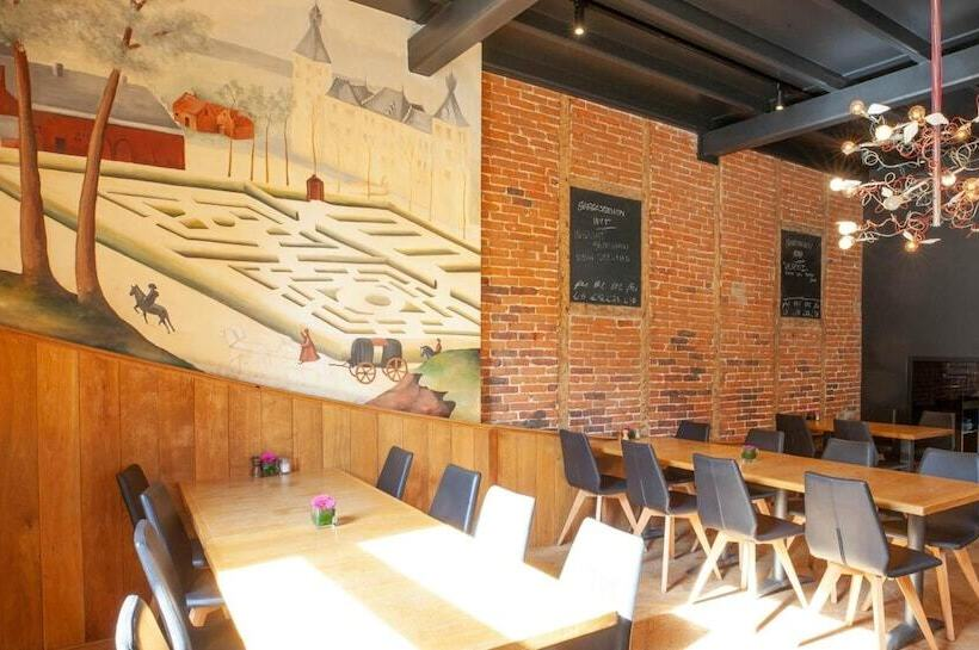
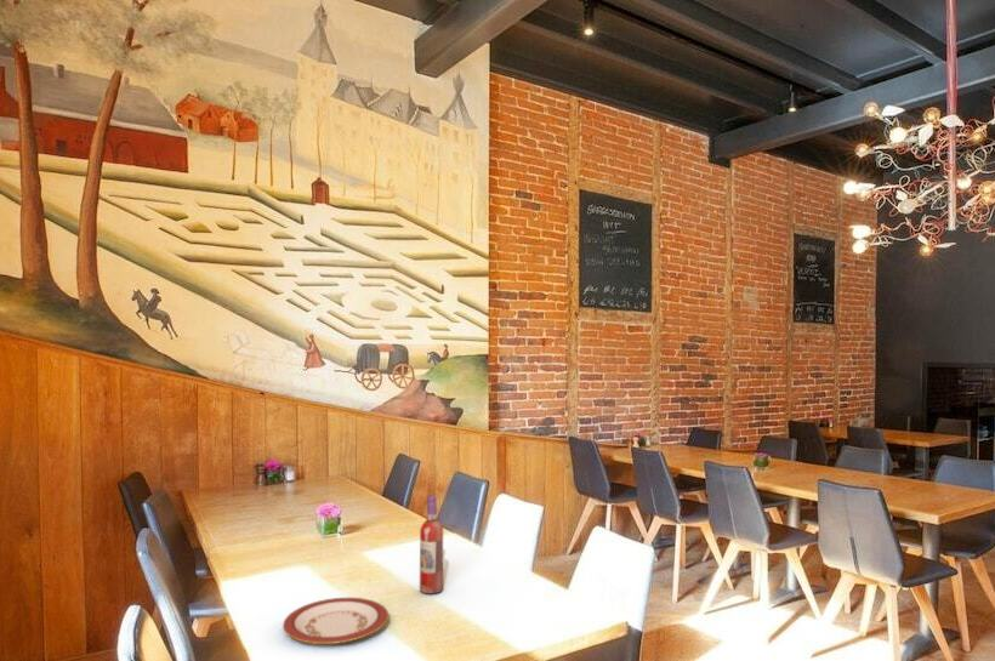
+ plate (336, 622)
+ wine bottle (431, 542)
